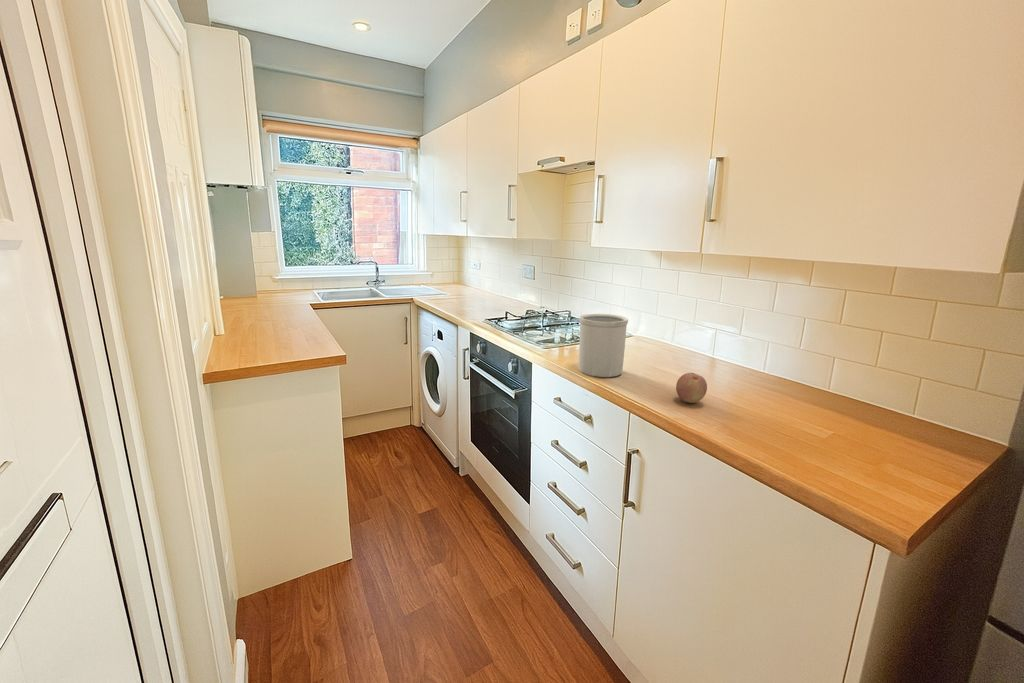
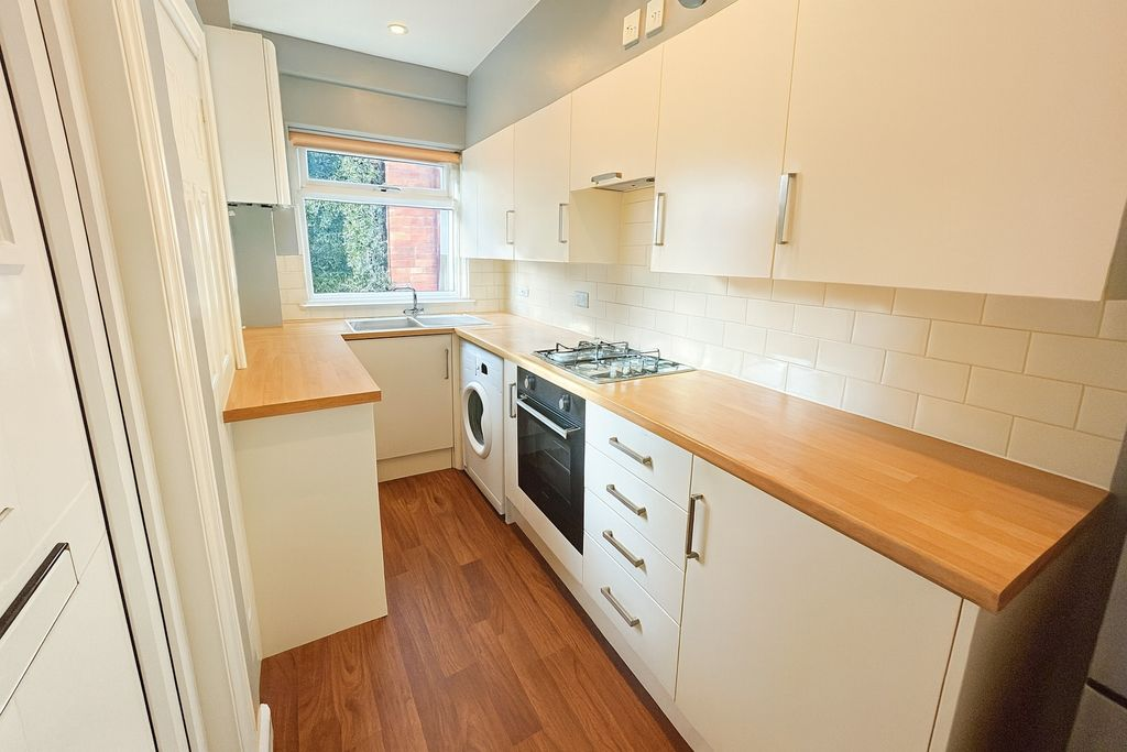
- fruit (691, 388)
- utensil holder (602, 344)
